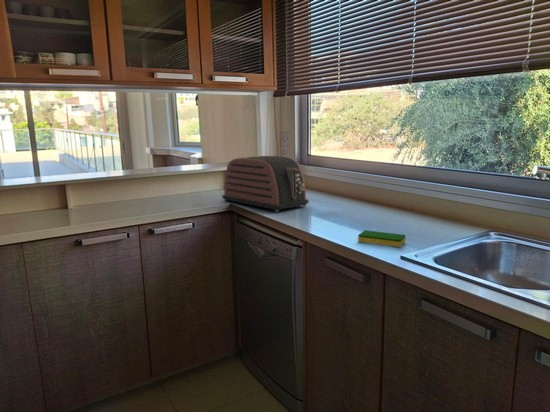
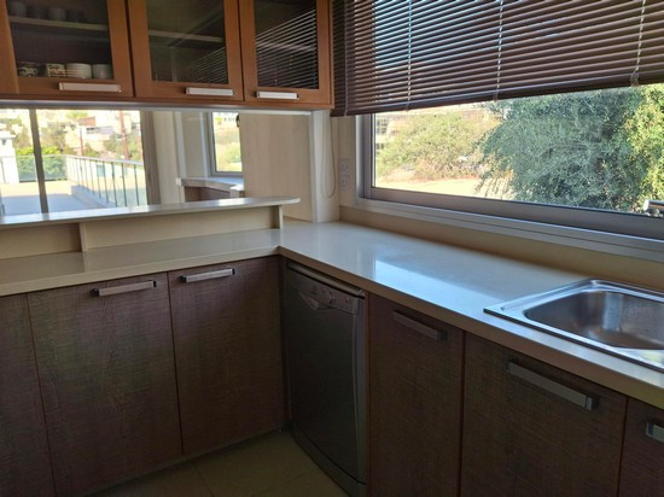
- dish sponge (381, 238)
- toaster (264, 180)
